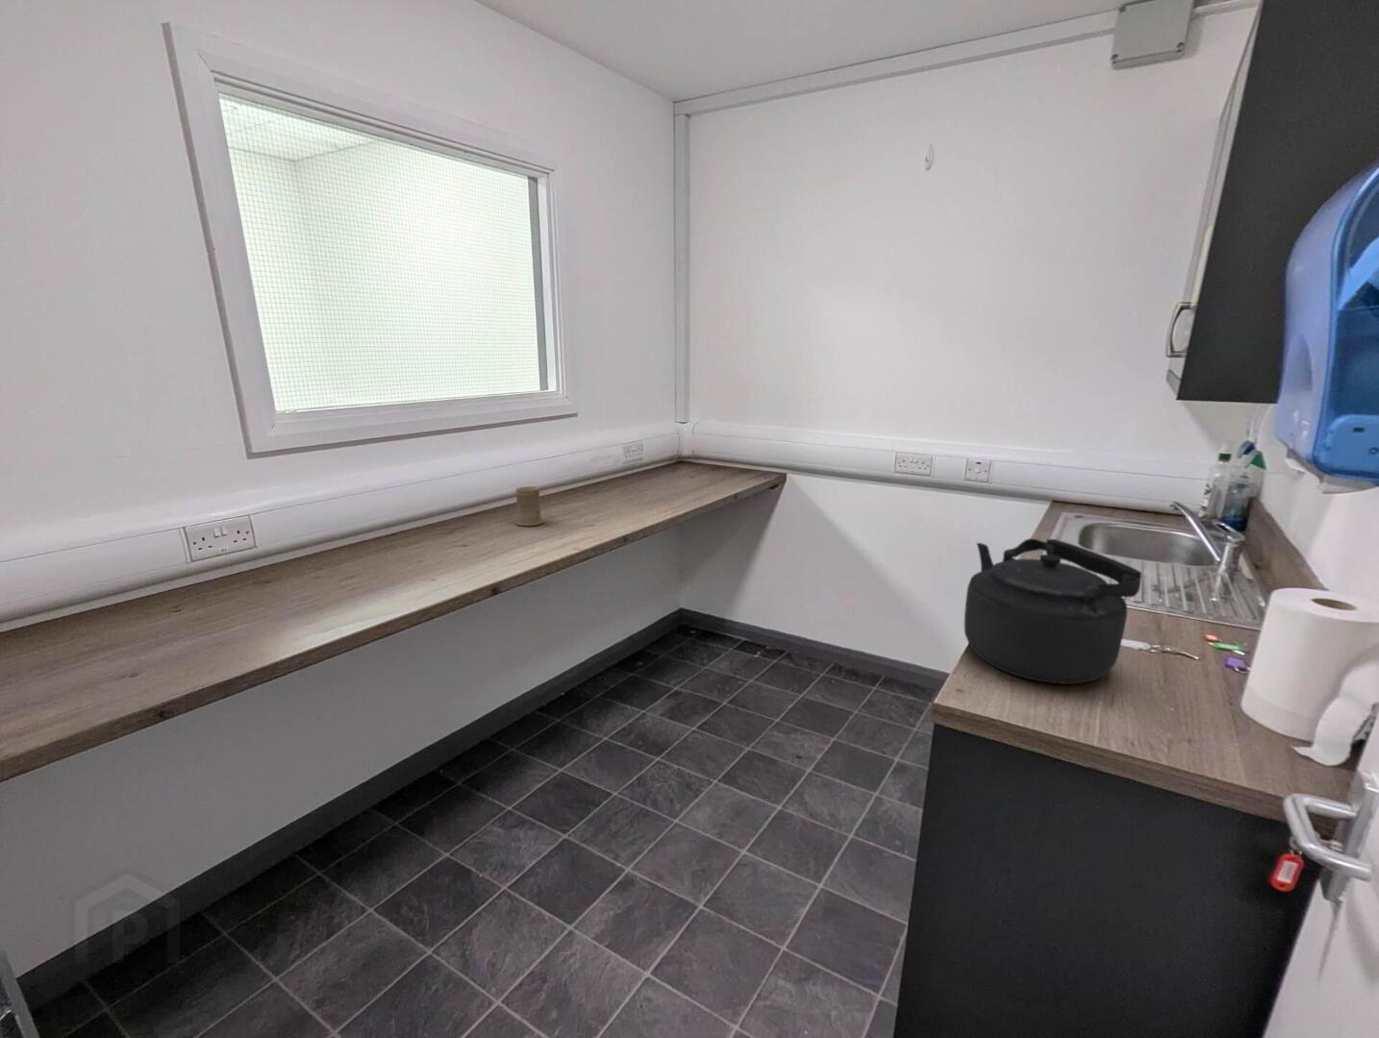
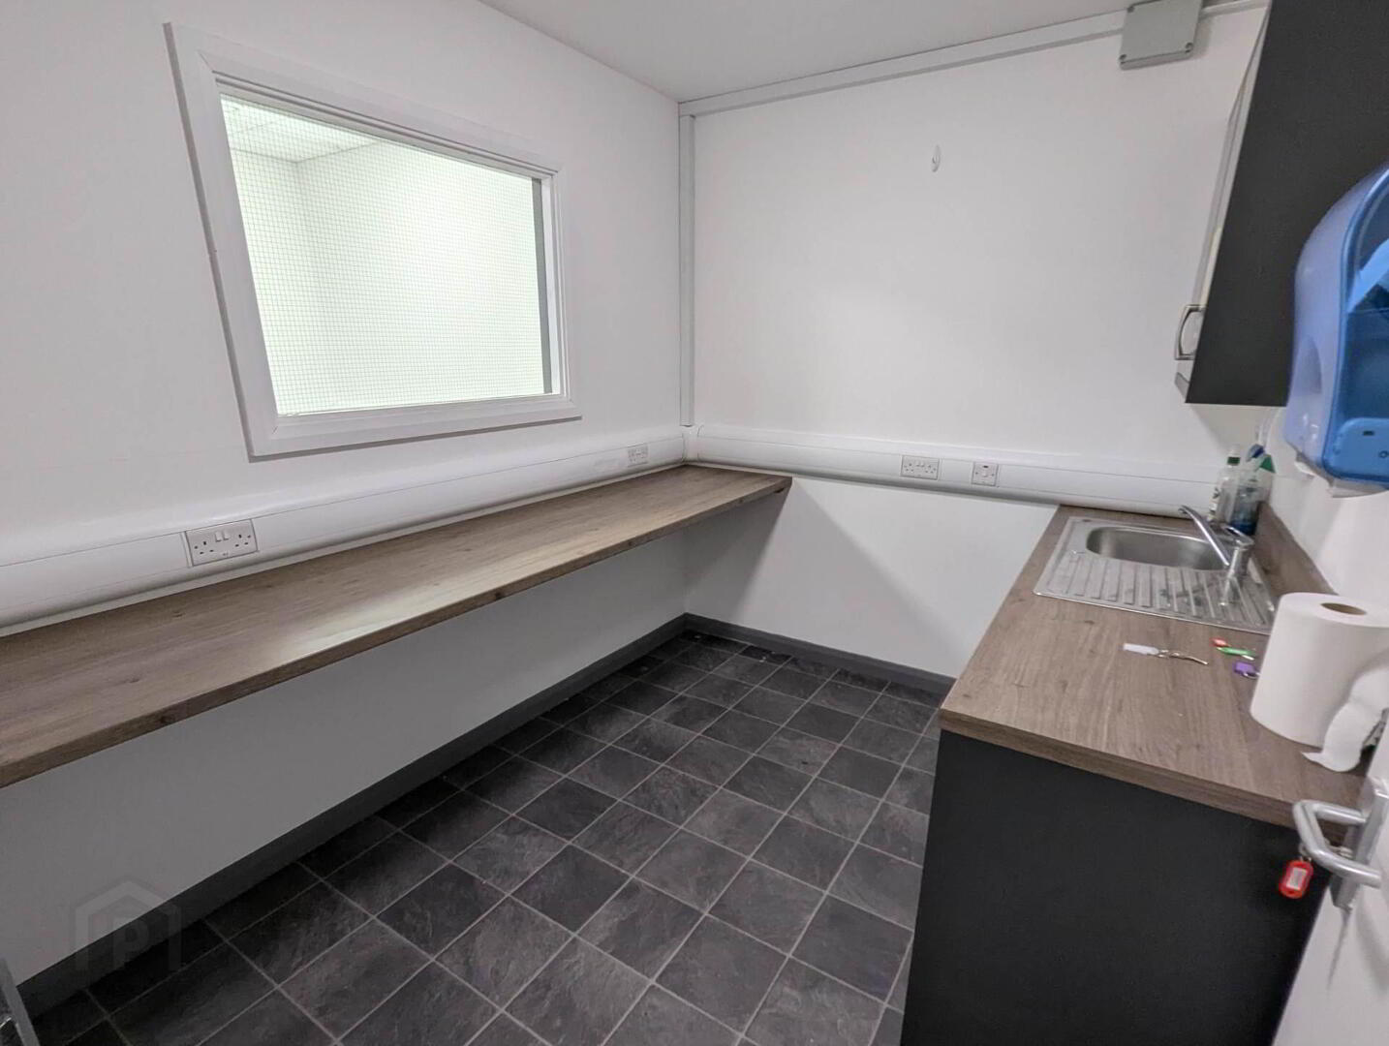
- kettle (1041, 604)
- mug (531, 506)
